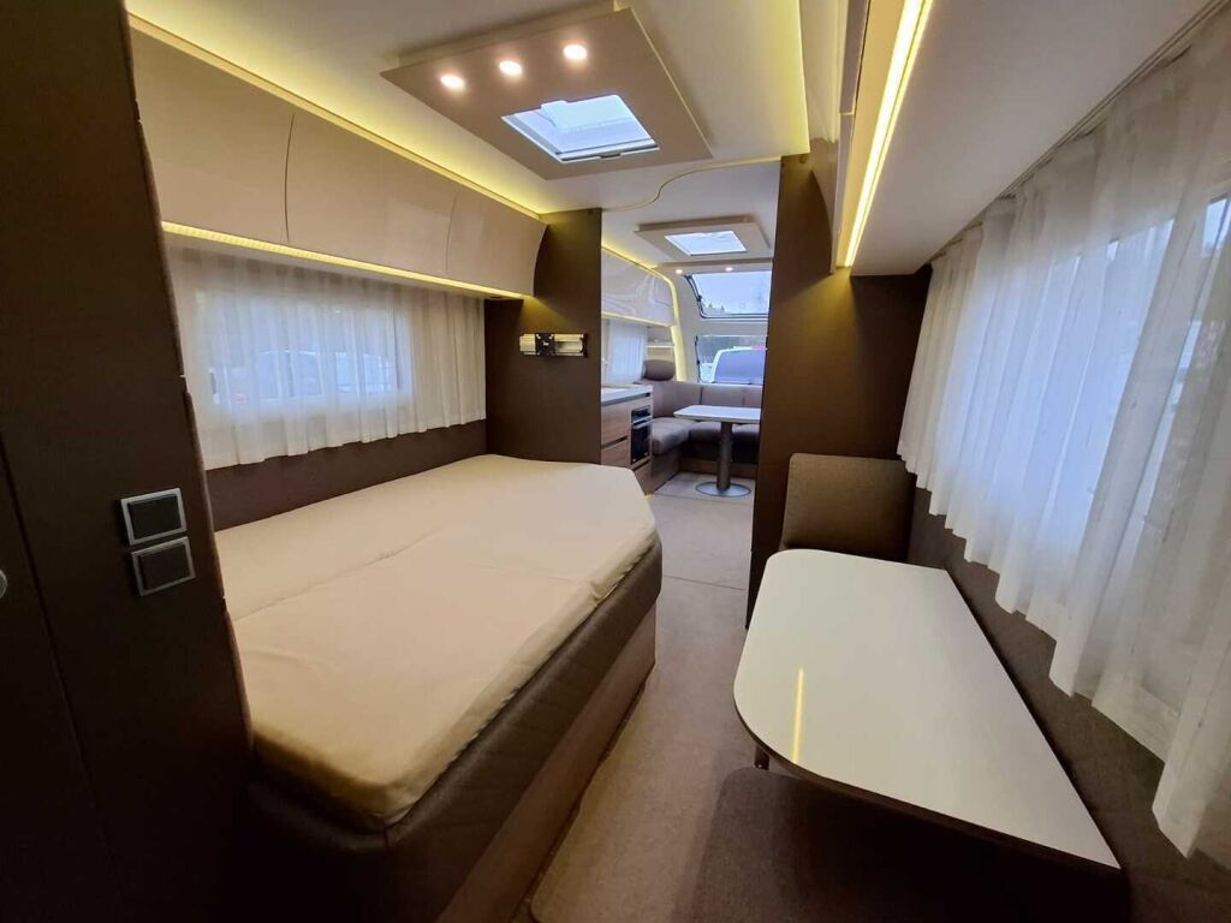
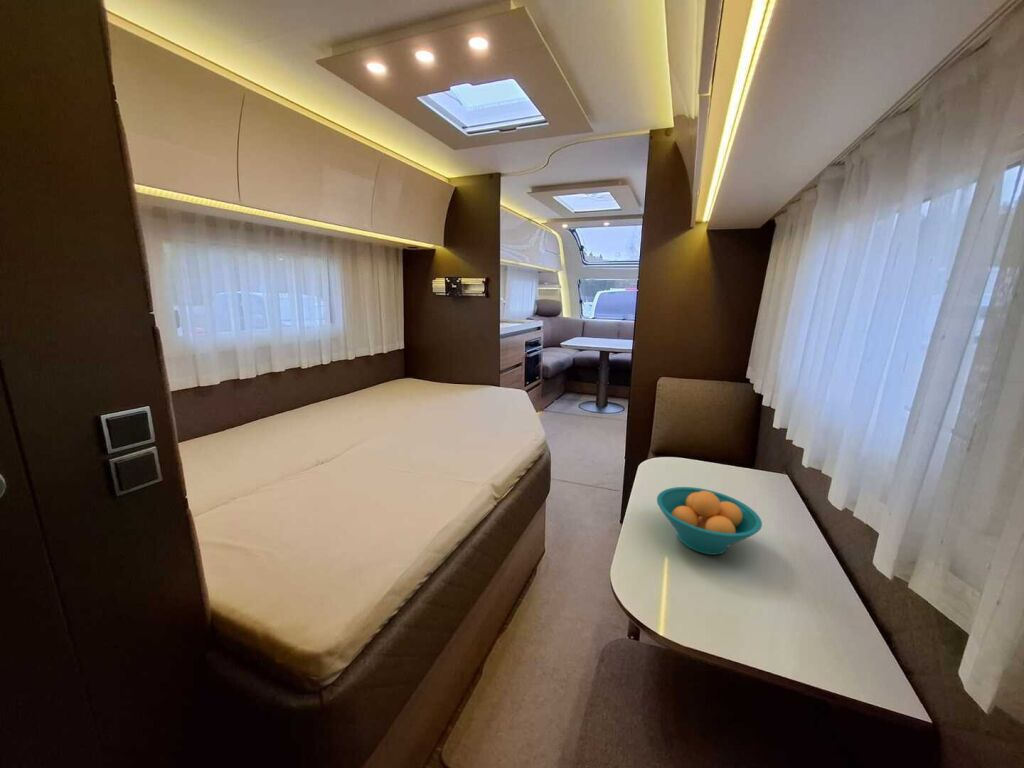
+ fruit bowl (705, 517)
